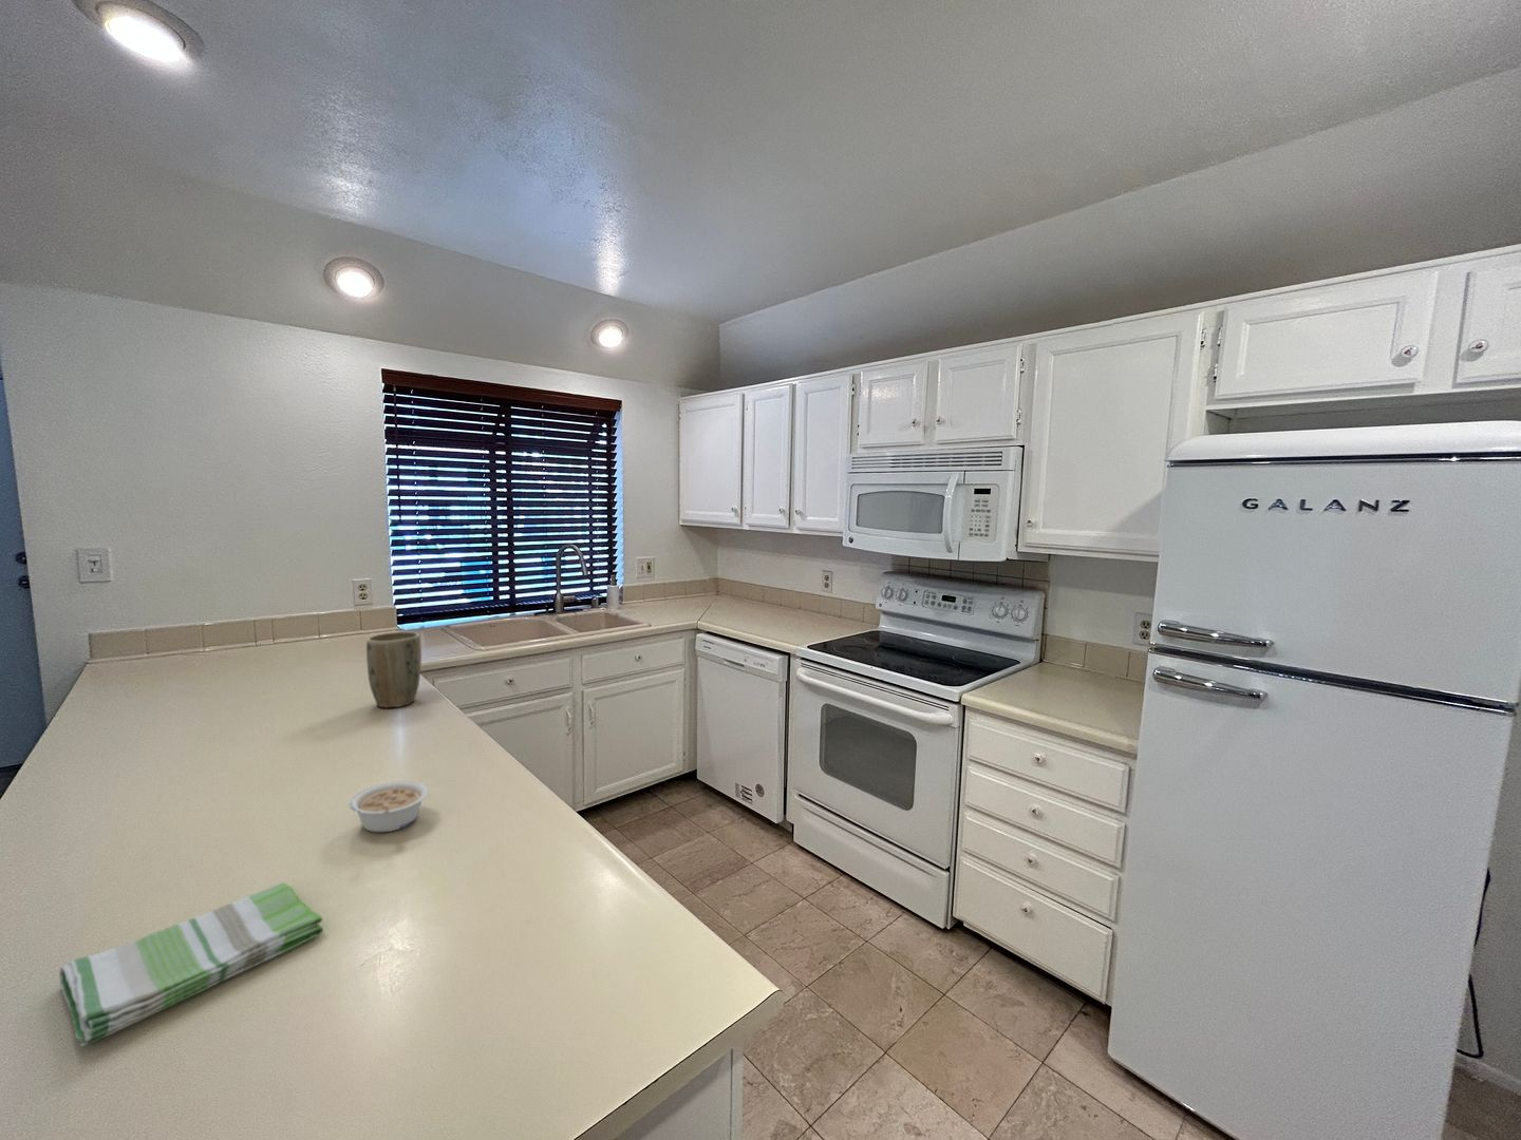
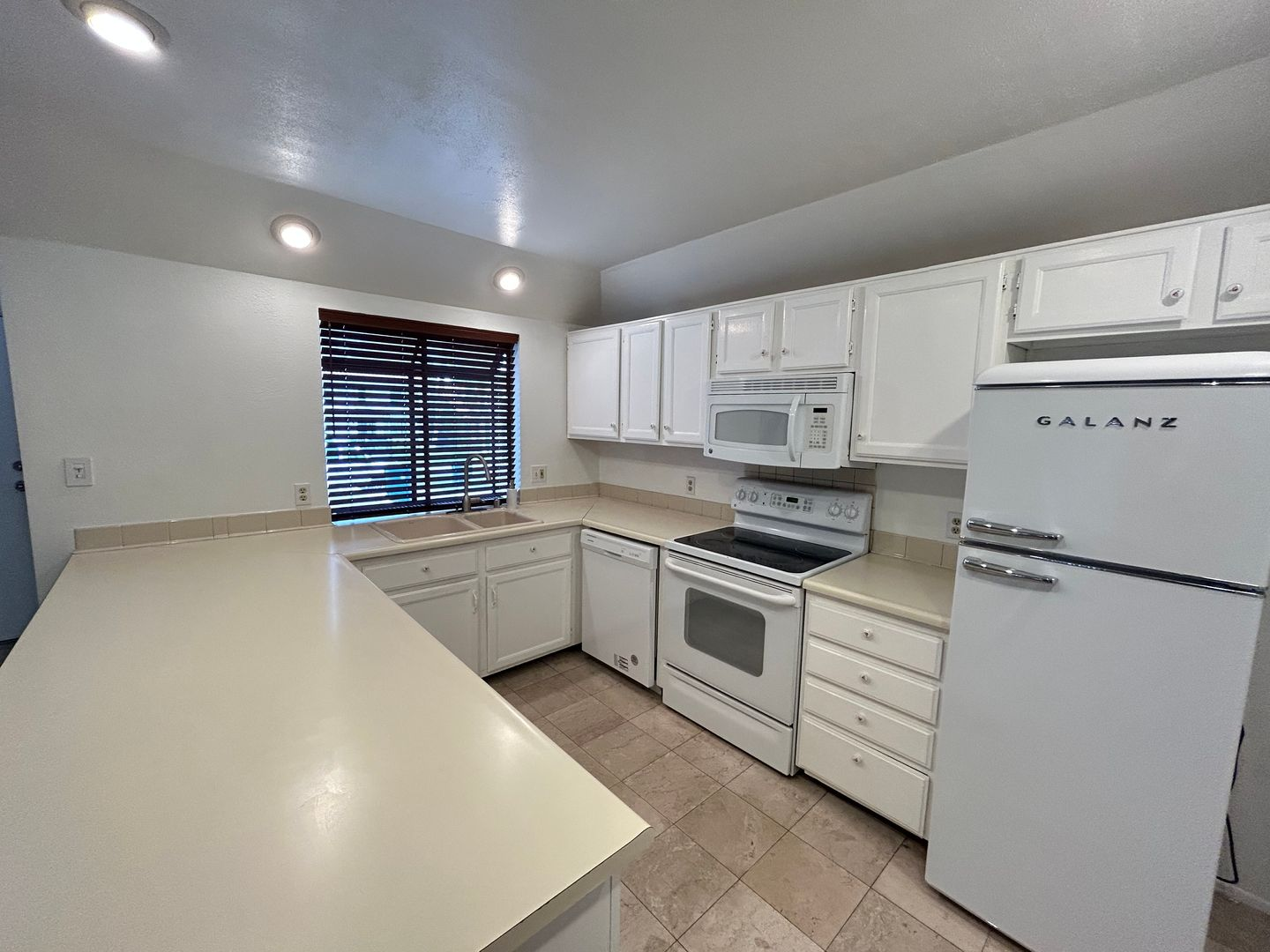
- legume (390, 806)
- dish towel (199, 945)
- plant pot (395, 669)
